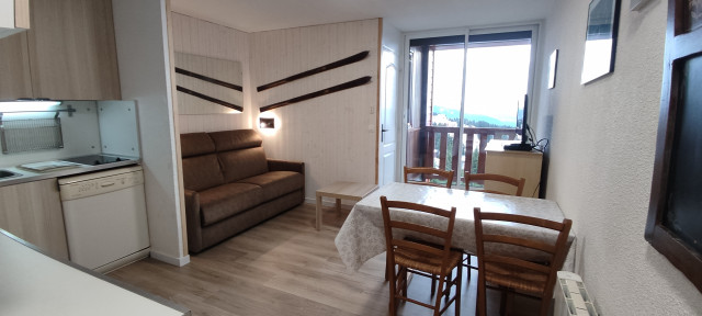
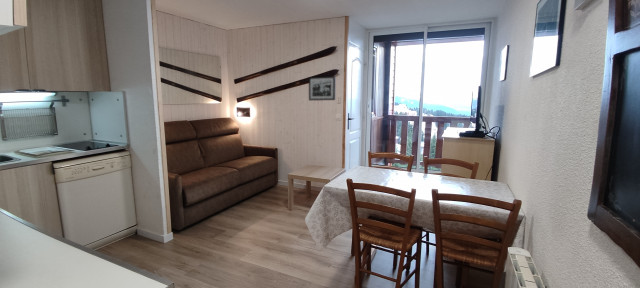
+ picture frame (321, 88)
